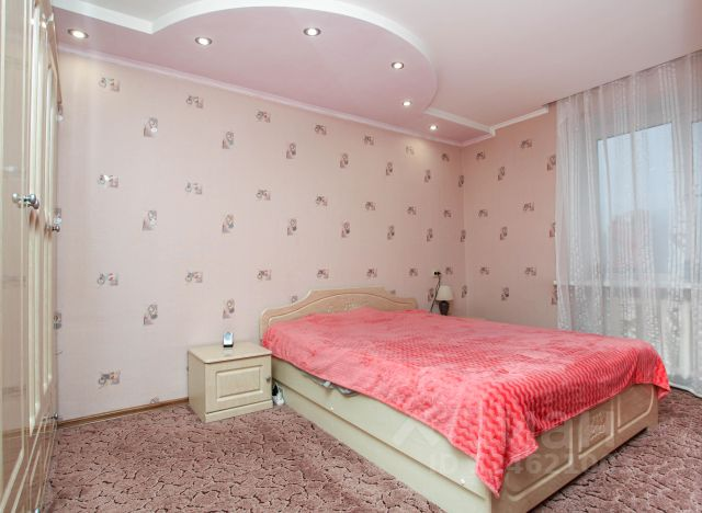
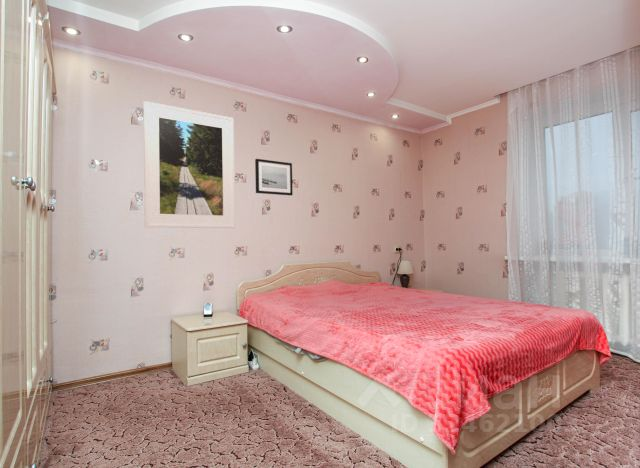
+ wall art (274, 177)
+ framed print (192, 168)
